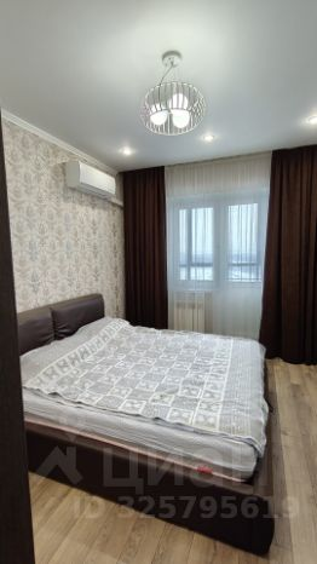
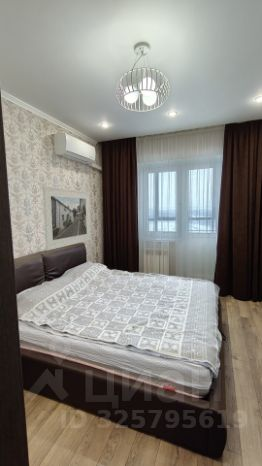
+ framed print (70, 217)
